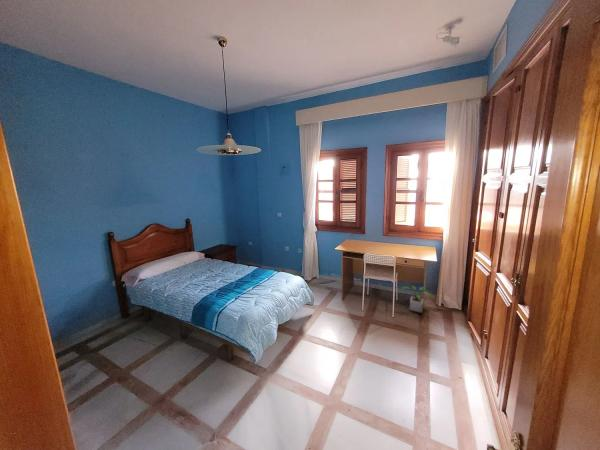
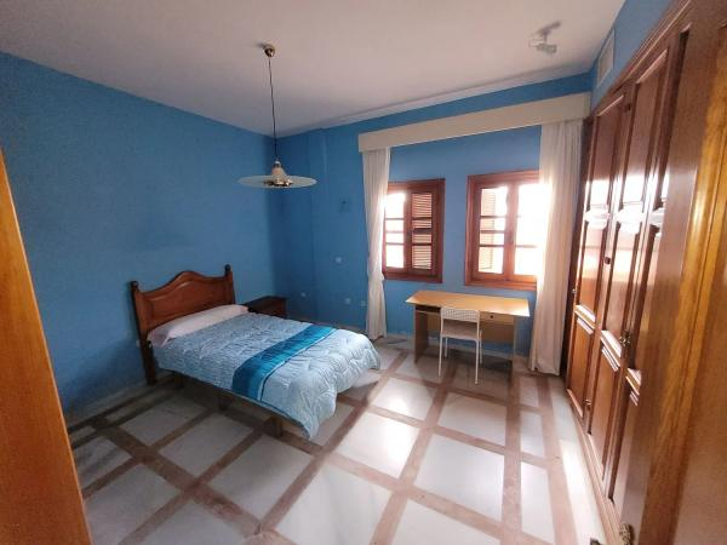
- potted plant (415, 298)
